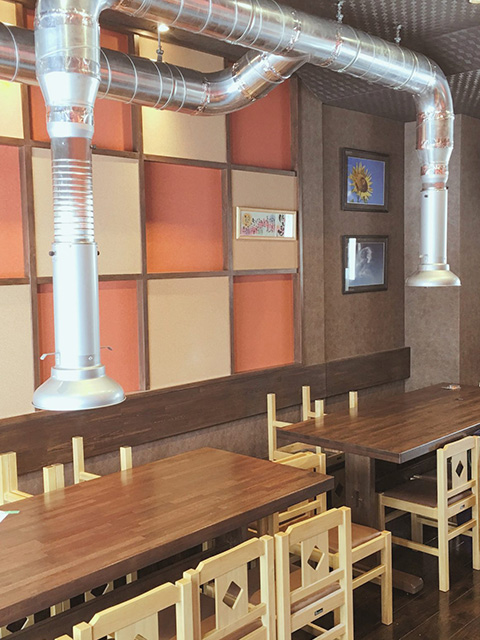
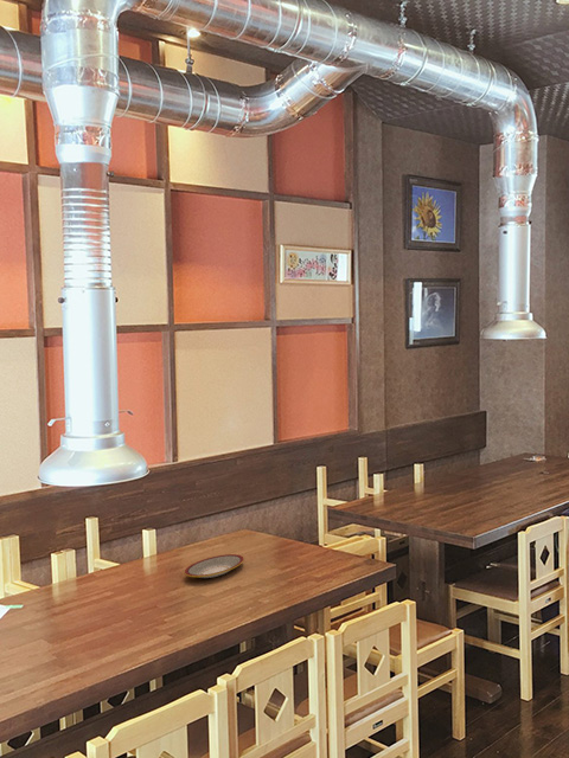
+ plate (215, 567)
